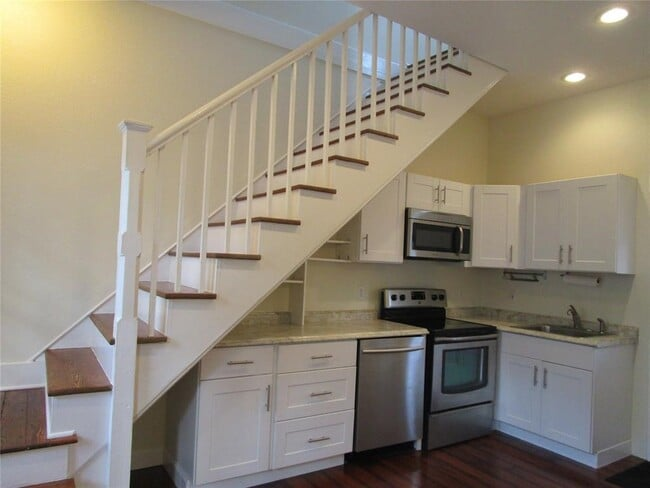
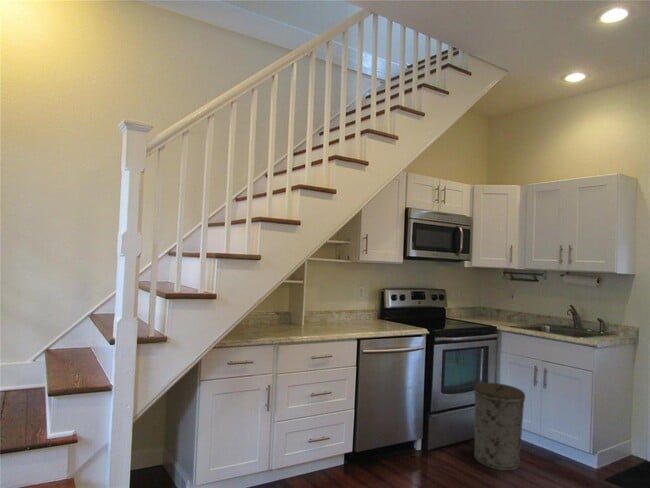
+ trash can (497, 423)
